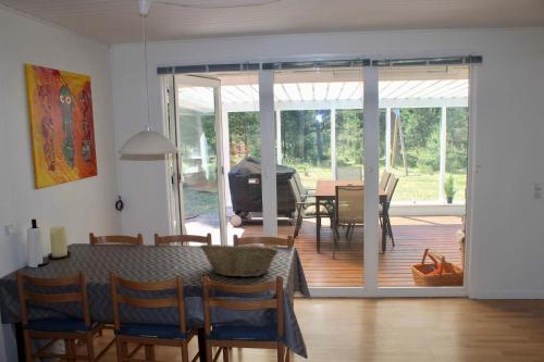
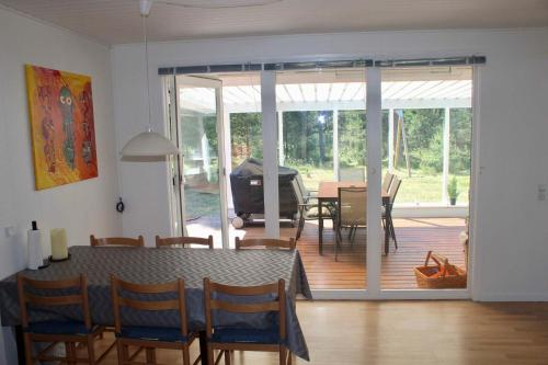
- fruit basket (238, 254)
